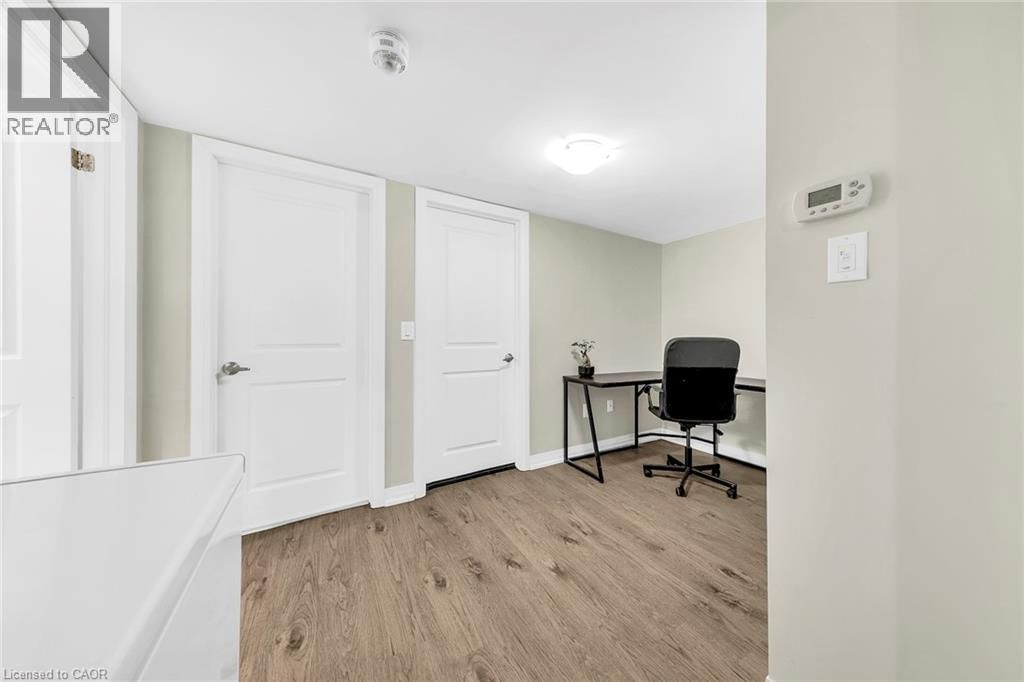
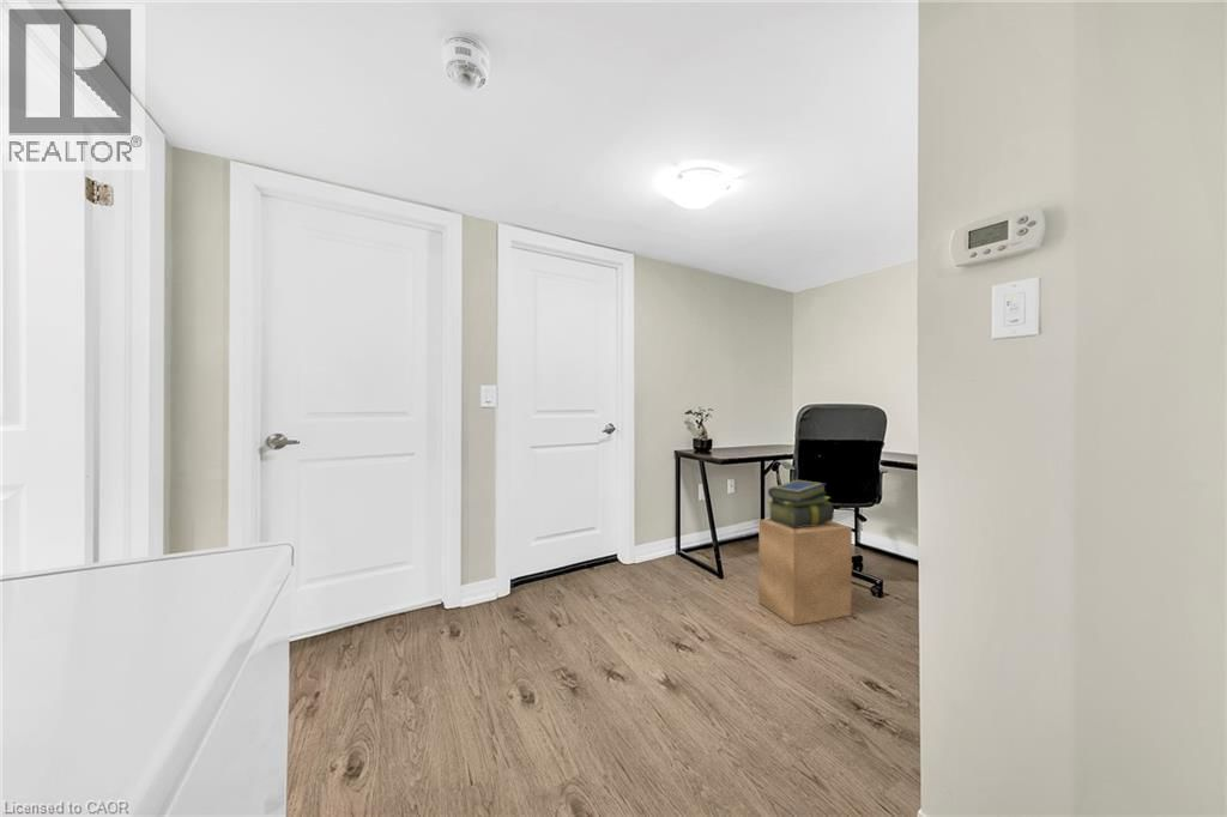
+ cardboard box (803, 565)
+ stack of books (799, 502)
